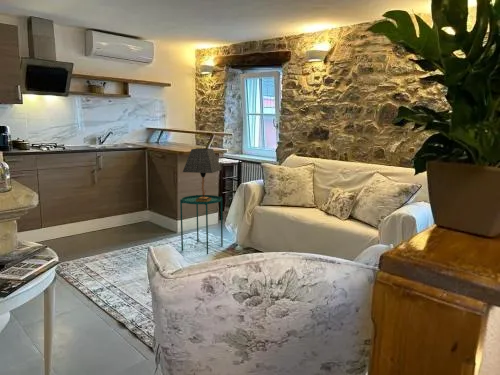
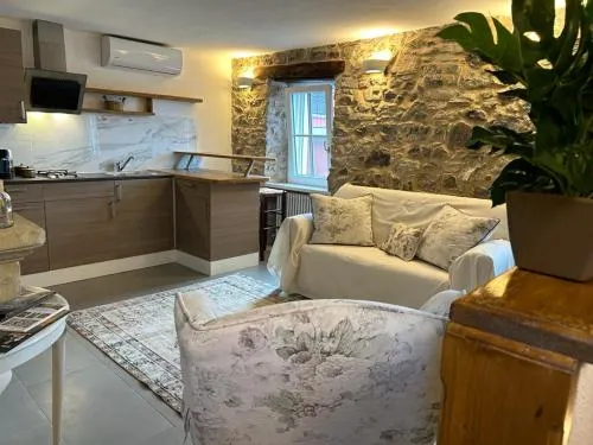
- side table (206, 223)
- table lamp (202, 174)
